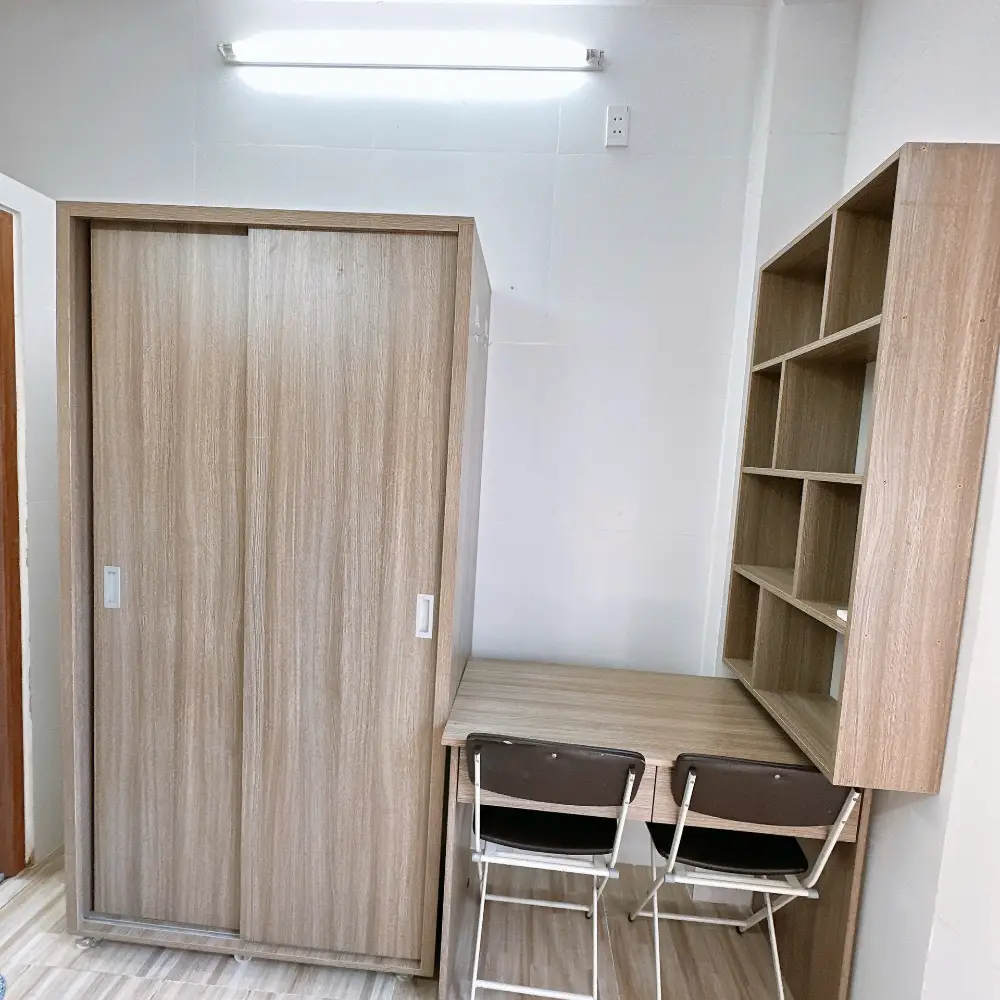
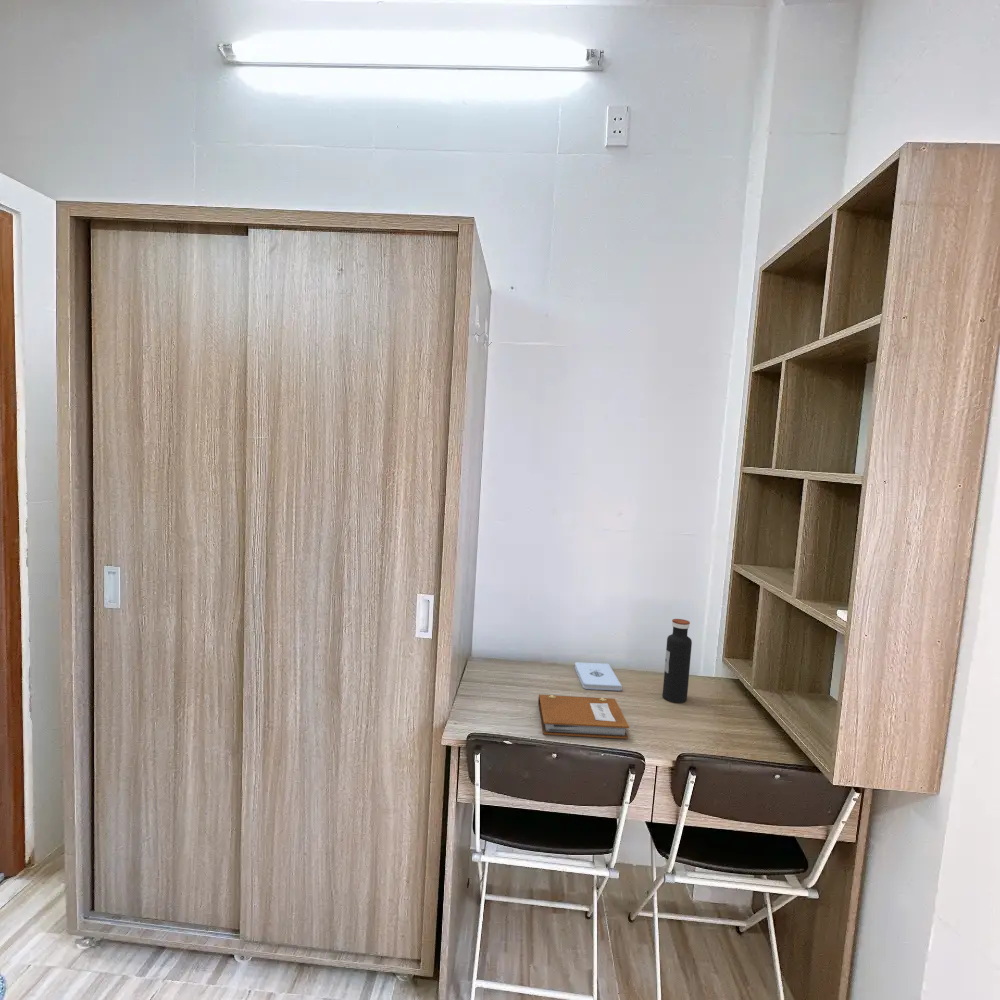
+ water bottle (677, 659)
+ notebook (583, 714)
+ notepad (596, 675)
